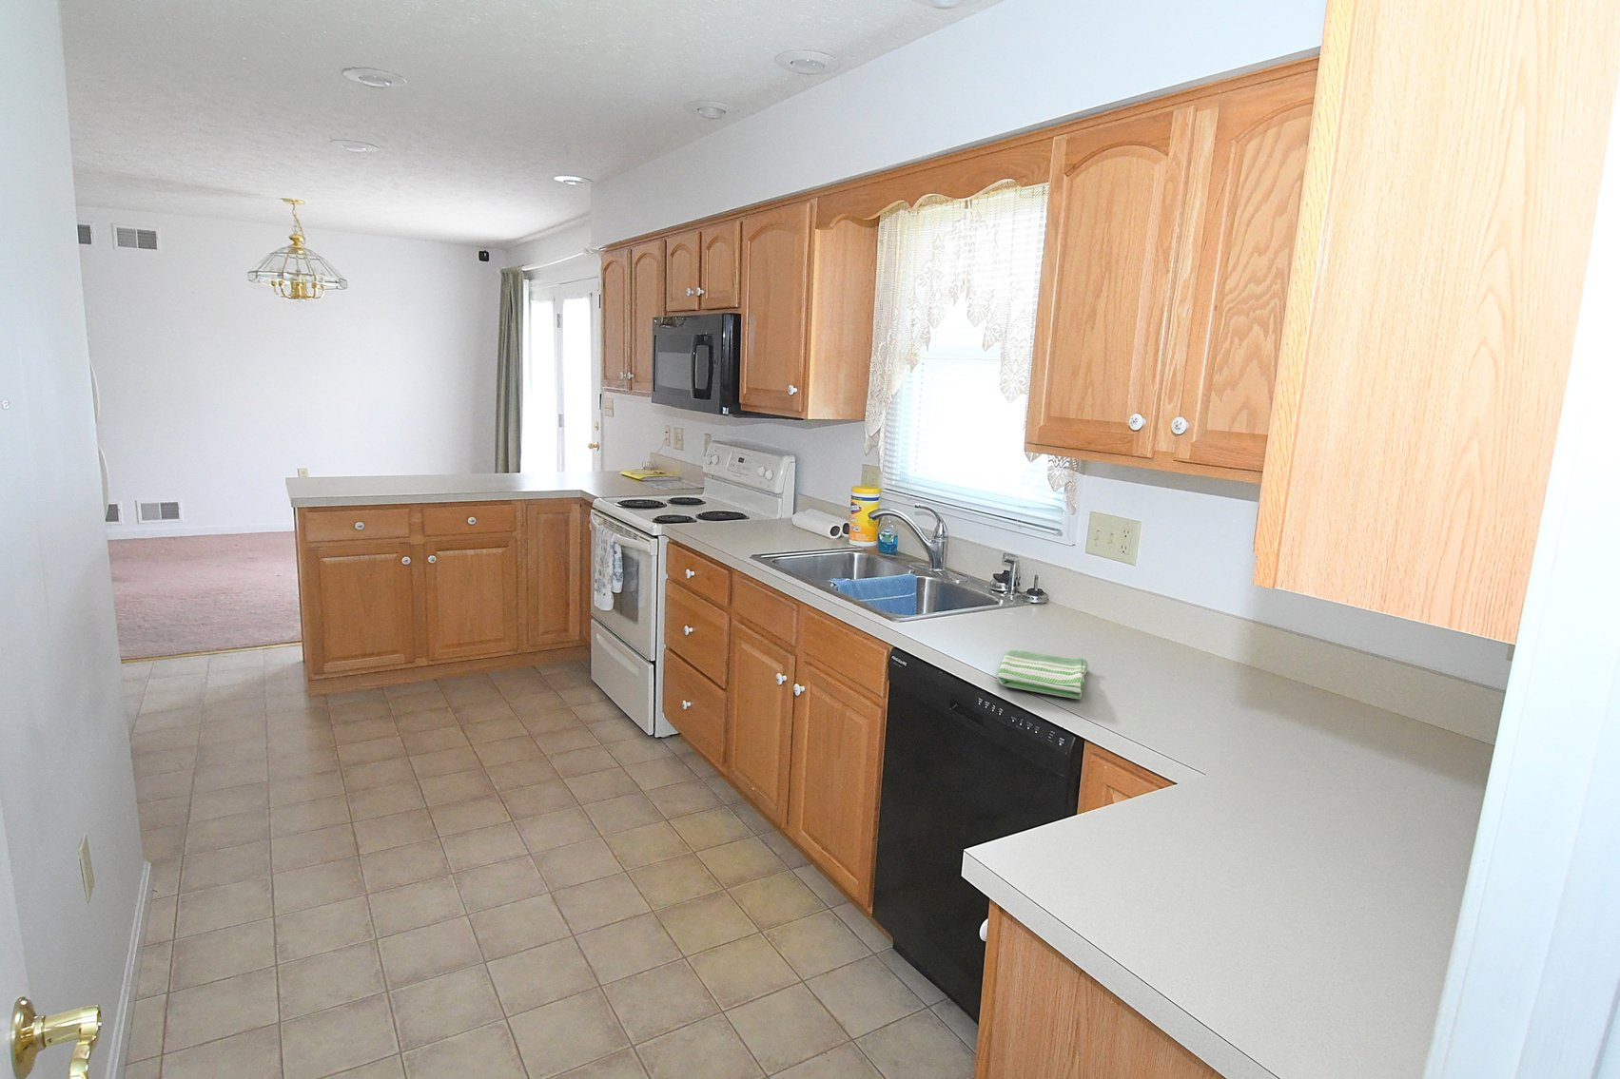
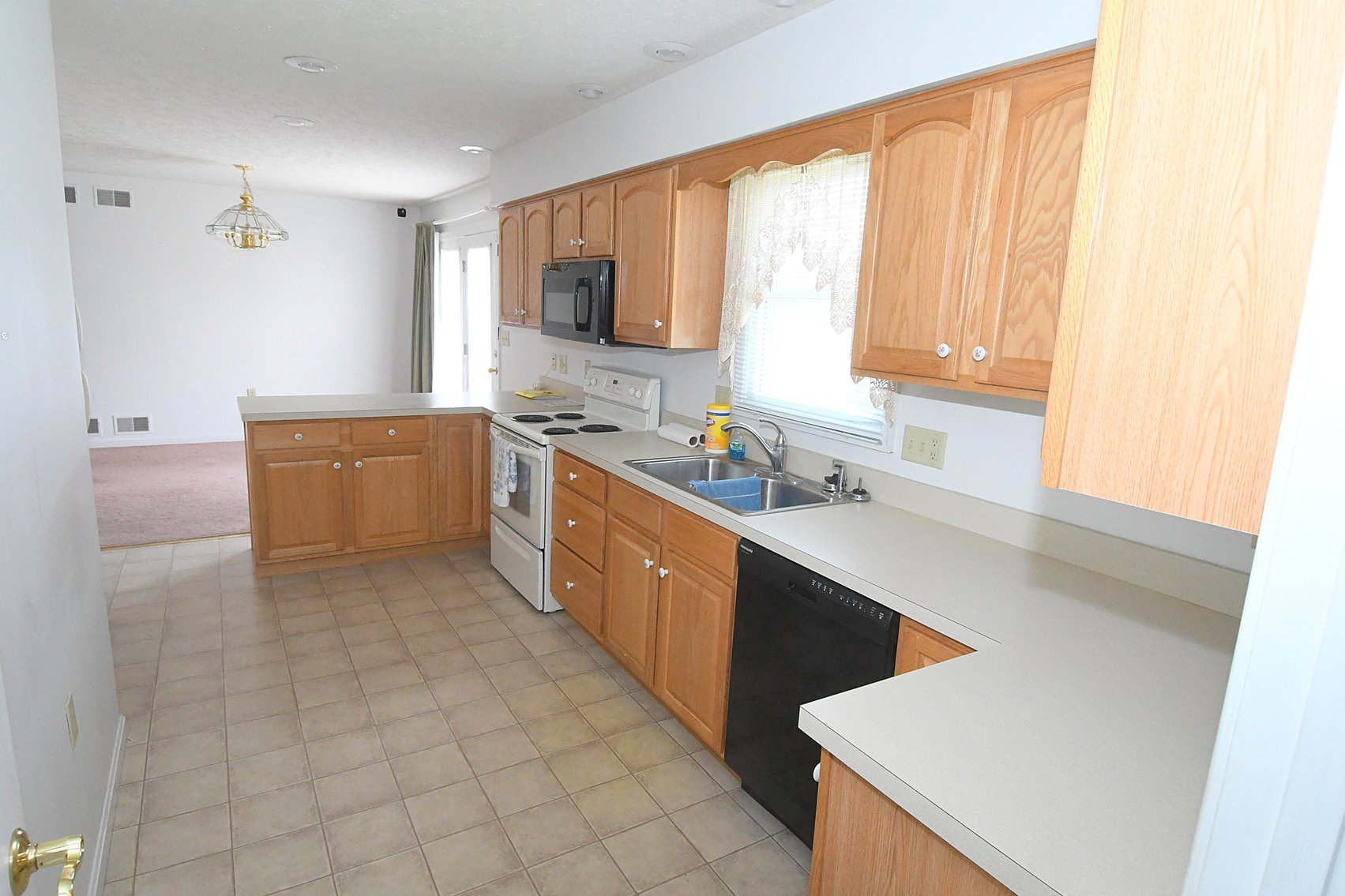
- dish towel (1043, 671)
